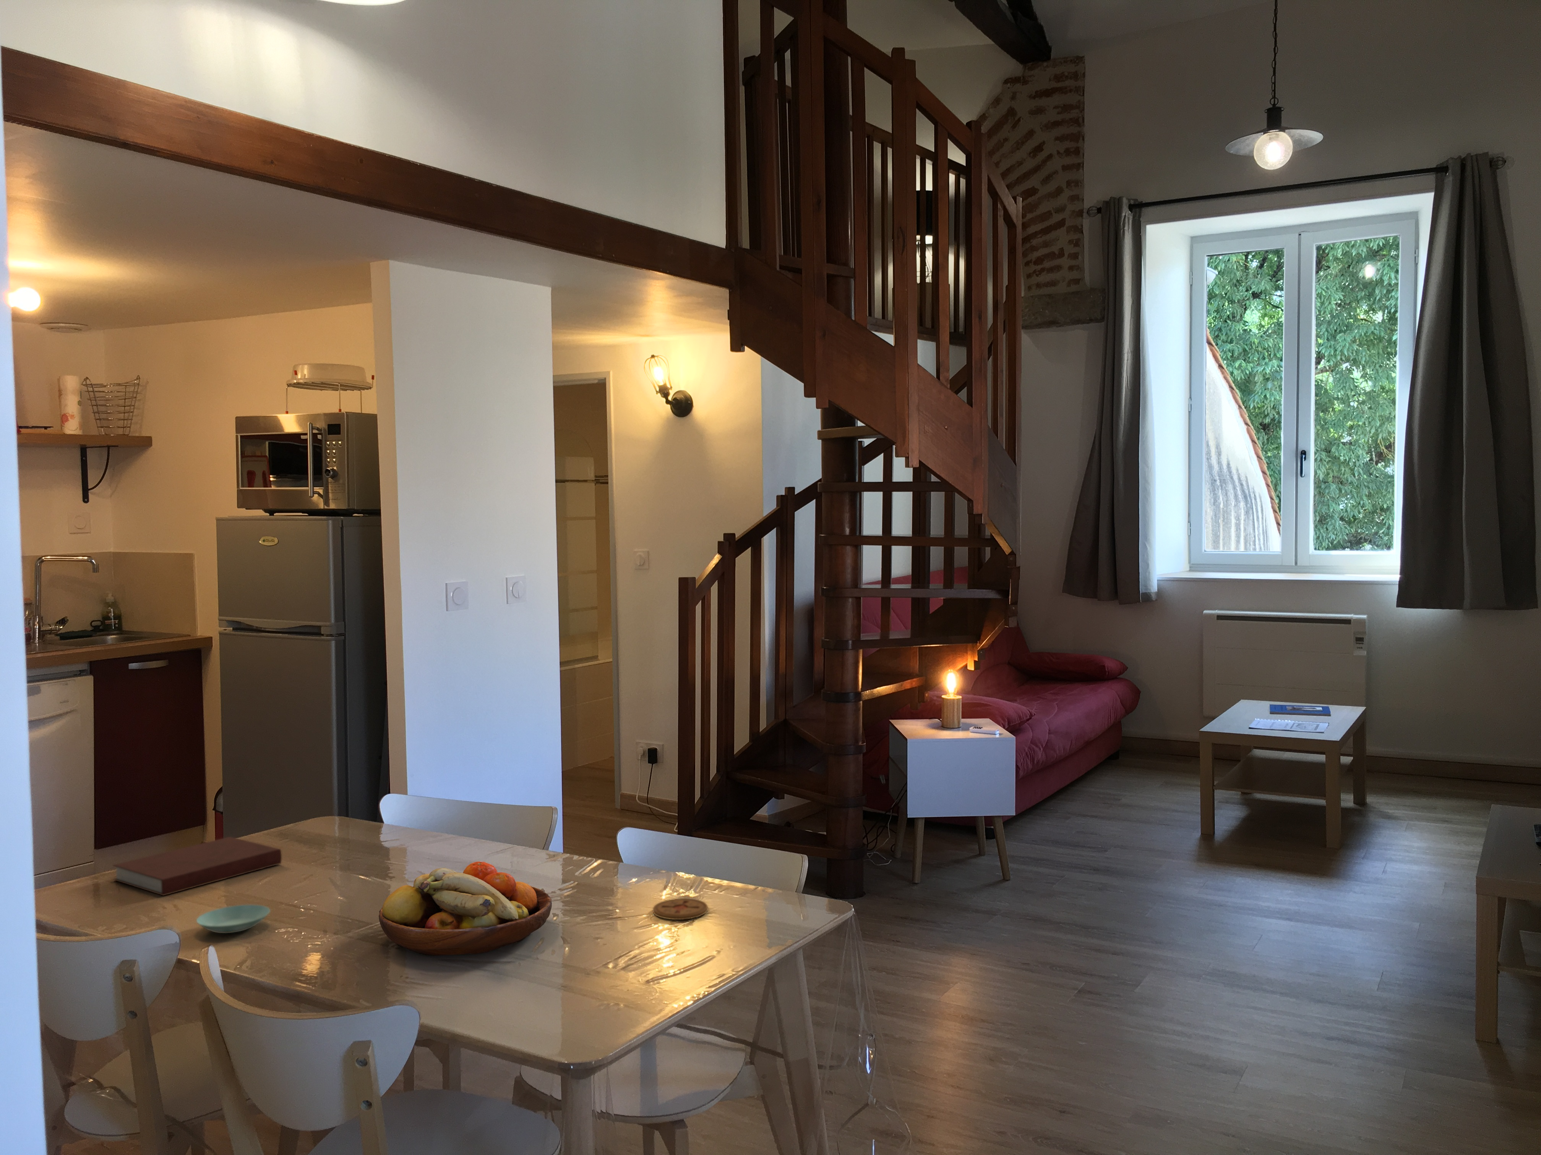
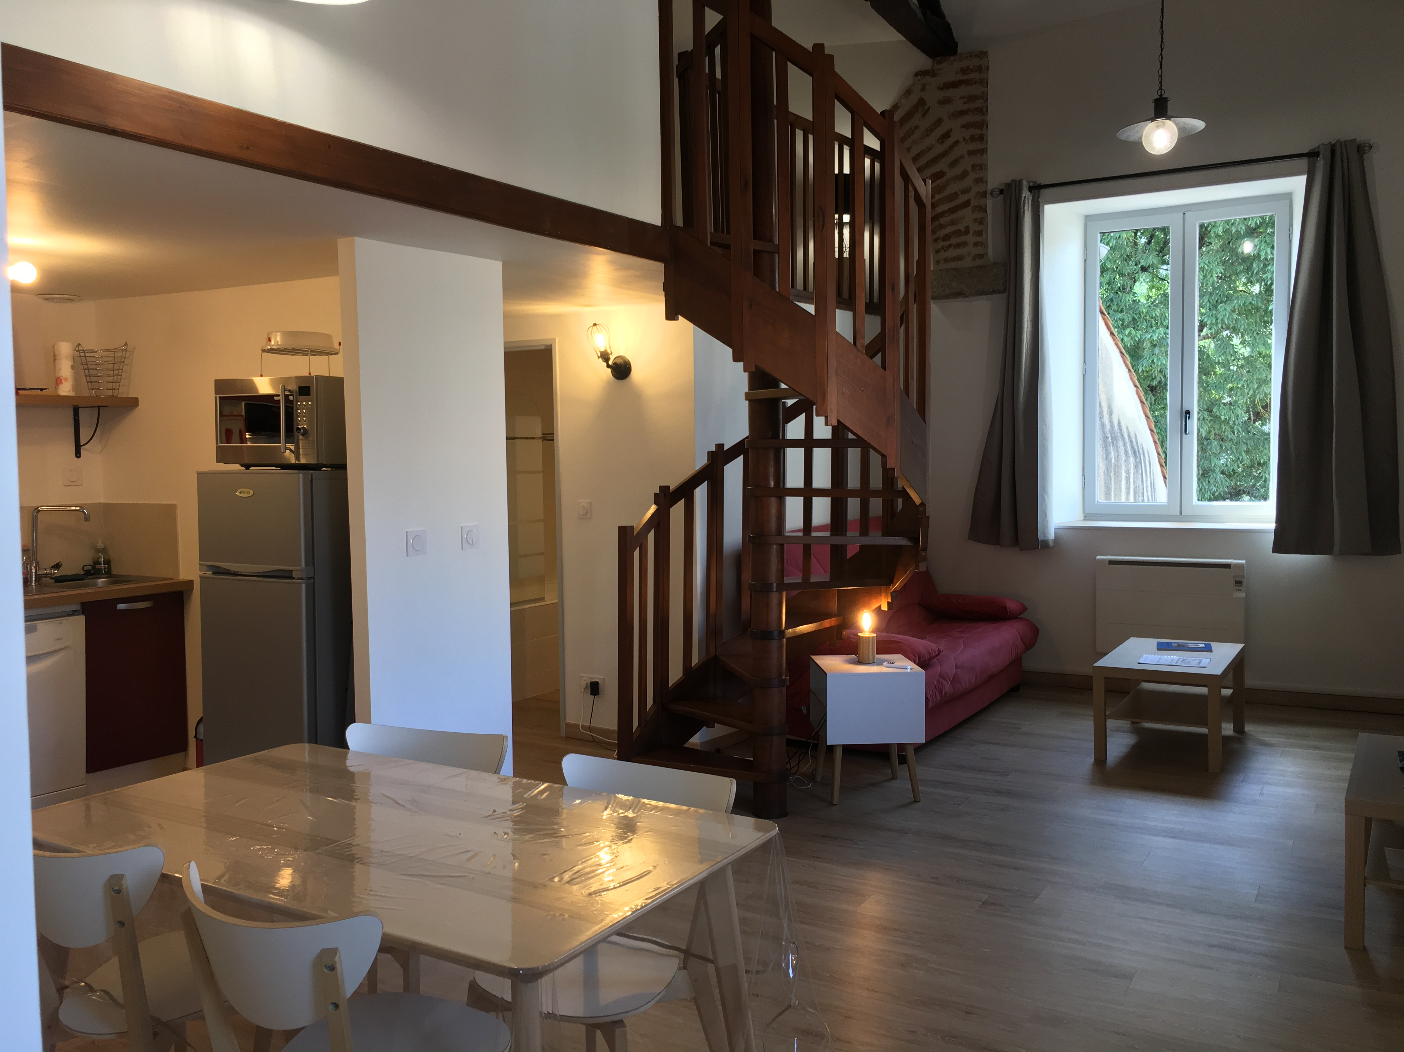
- saucer (233, 921)
- notebook (199, 864)
- fruit bowl (468, 898)
- coaster (681, 909)
